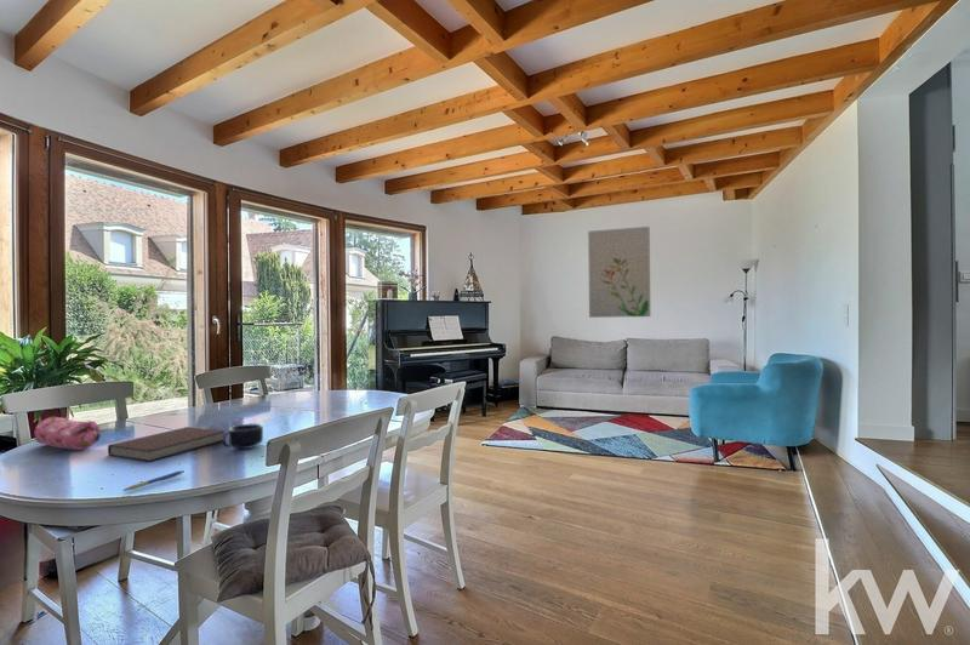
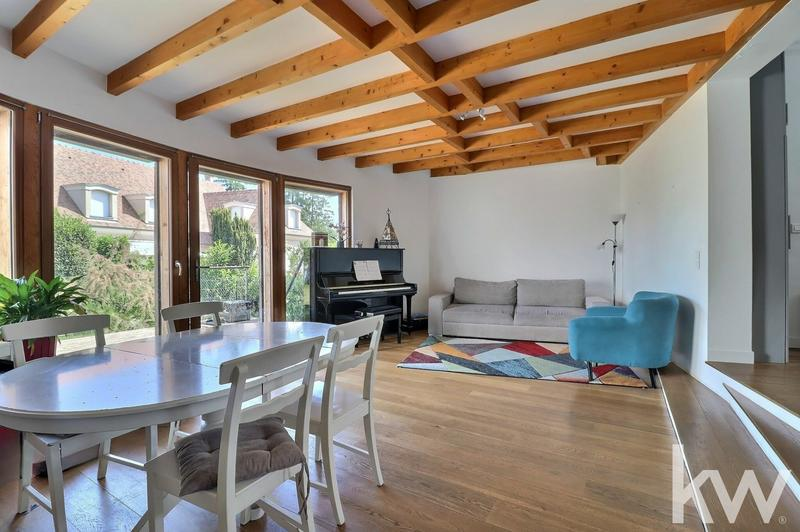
- notebook (170, 441)
- wall art (618, 273)
- mug (242, 438)
- pencil case (67, 432)
- pen (154, 480)
